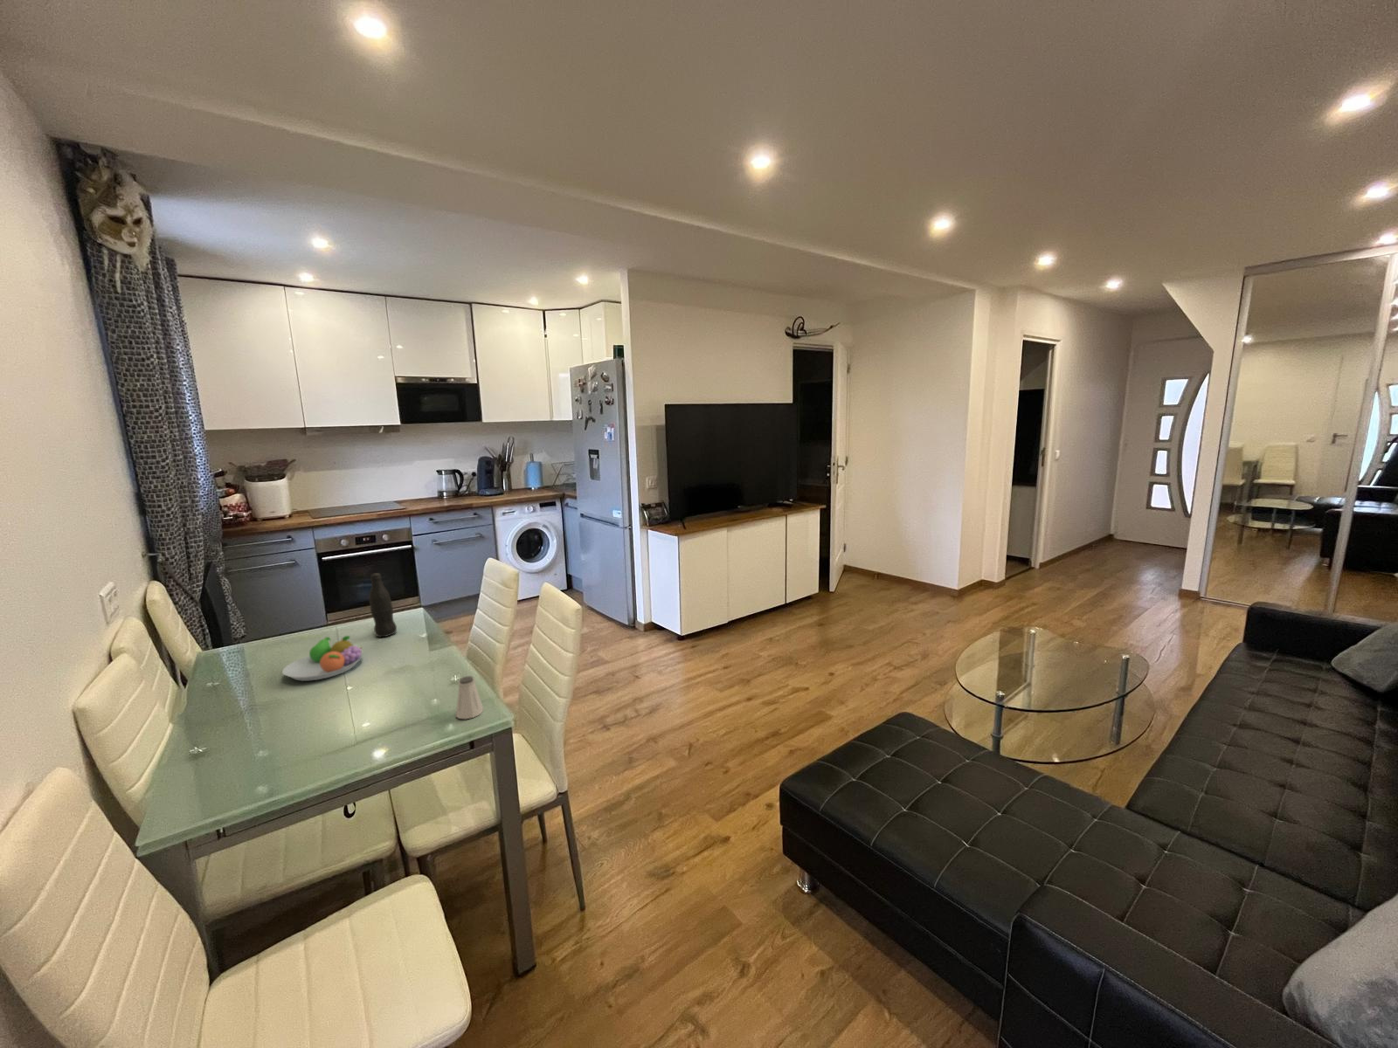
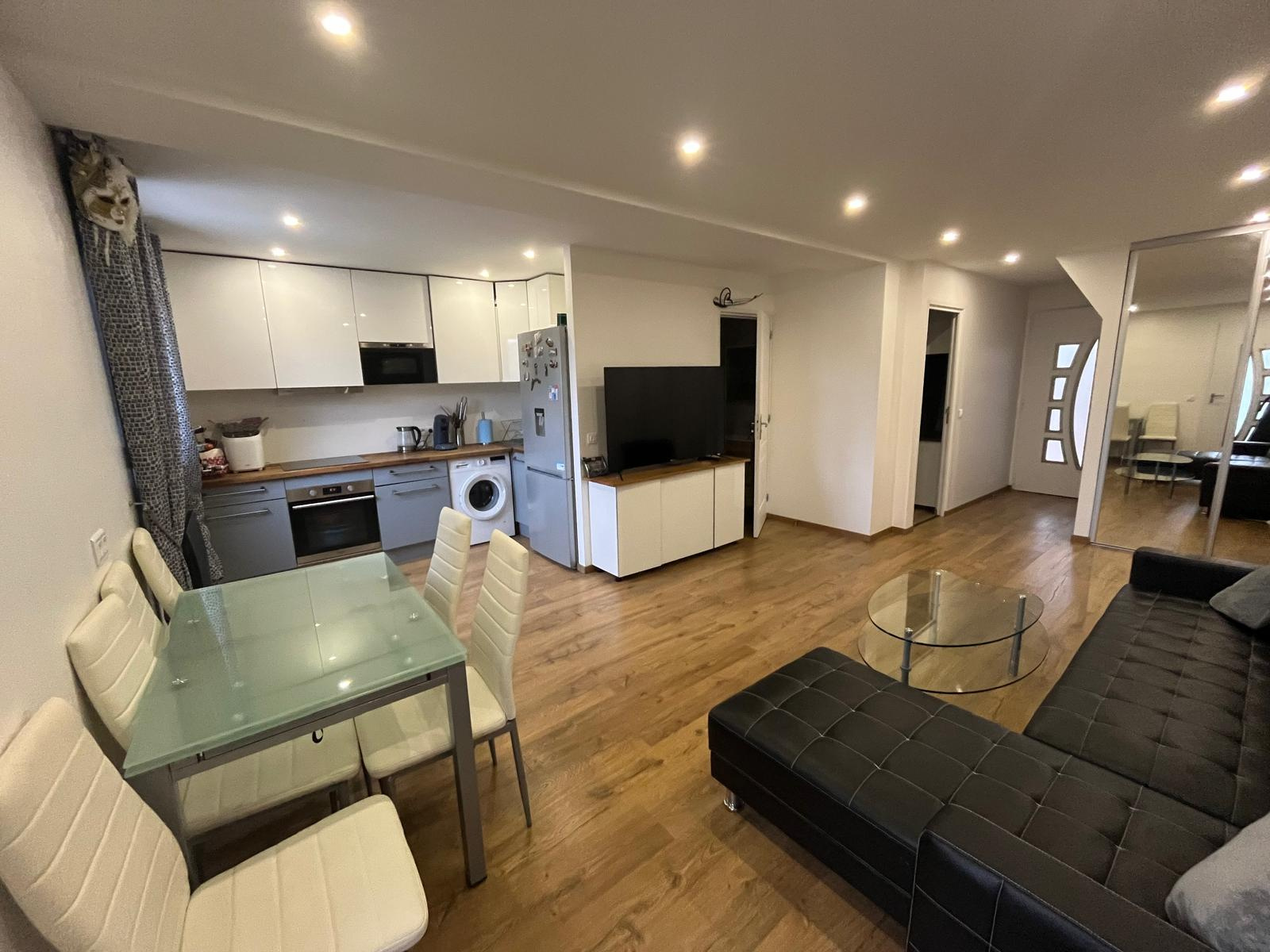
- saltshaker (468, 695)
- bottle (382, 603)
- fruit bowl (324, 655)
